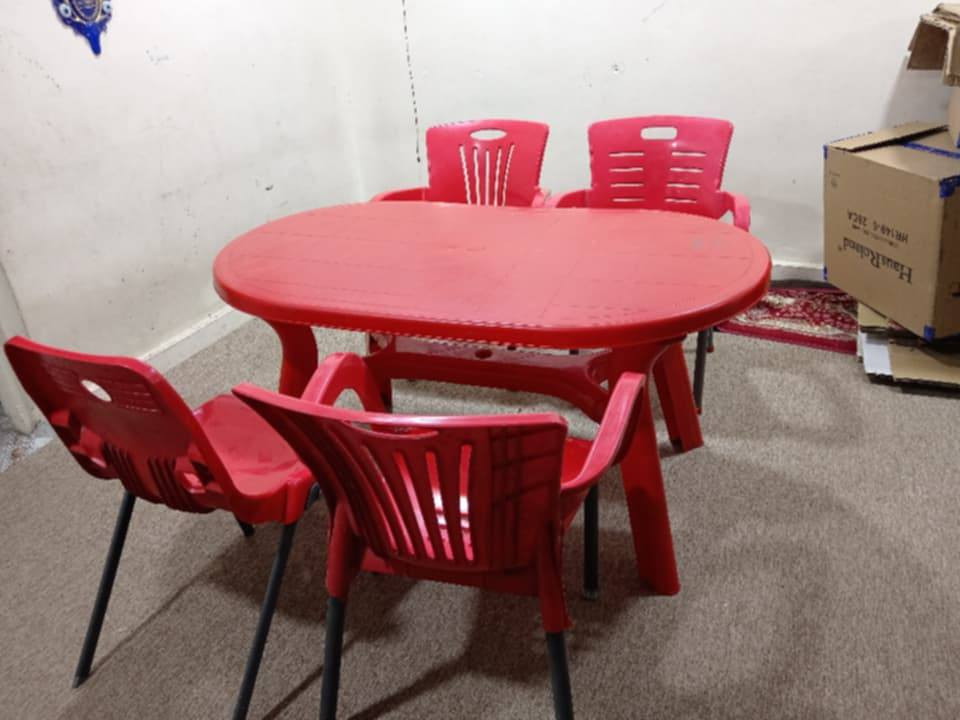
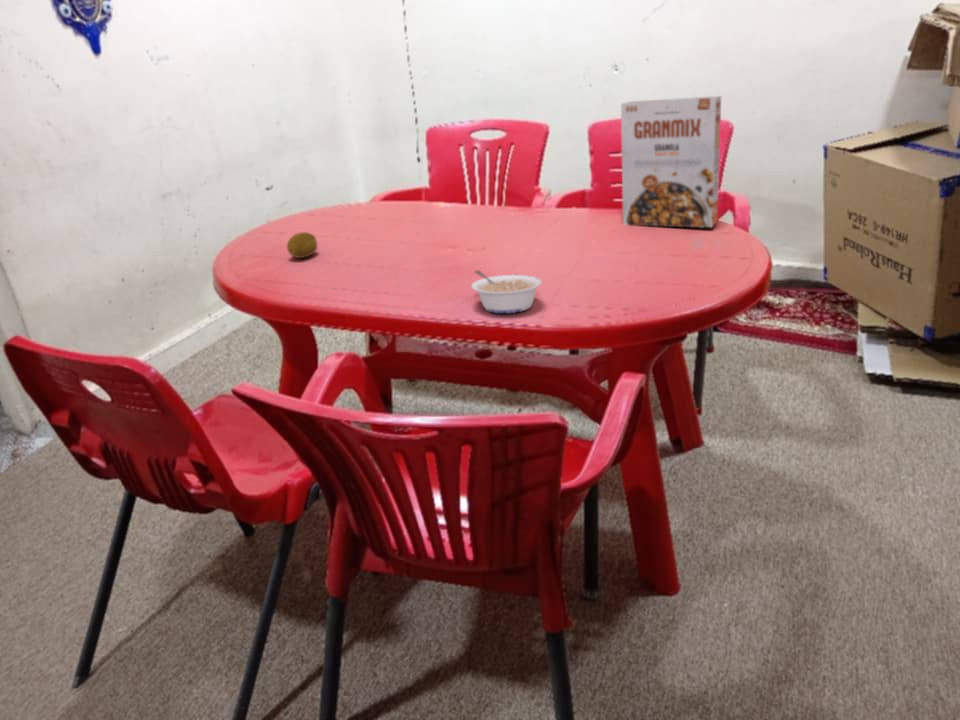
+ cereal box (669, 163)
+ legume (504, 292)
+ fruit (302, 245)
